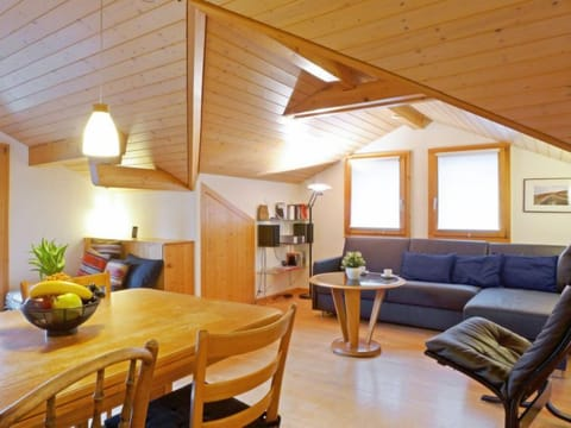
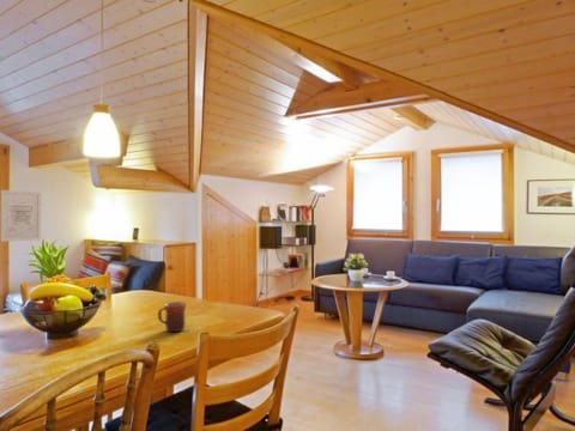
+ wall art (22, 216)
+ mug (171, 317)
